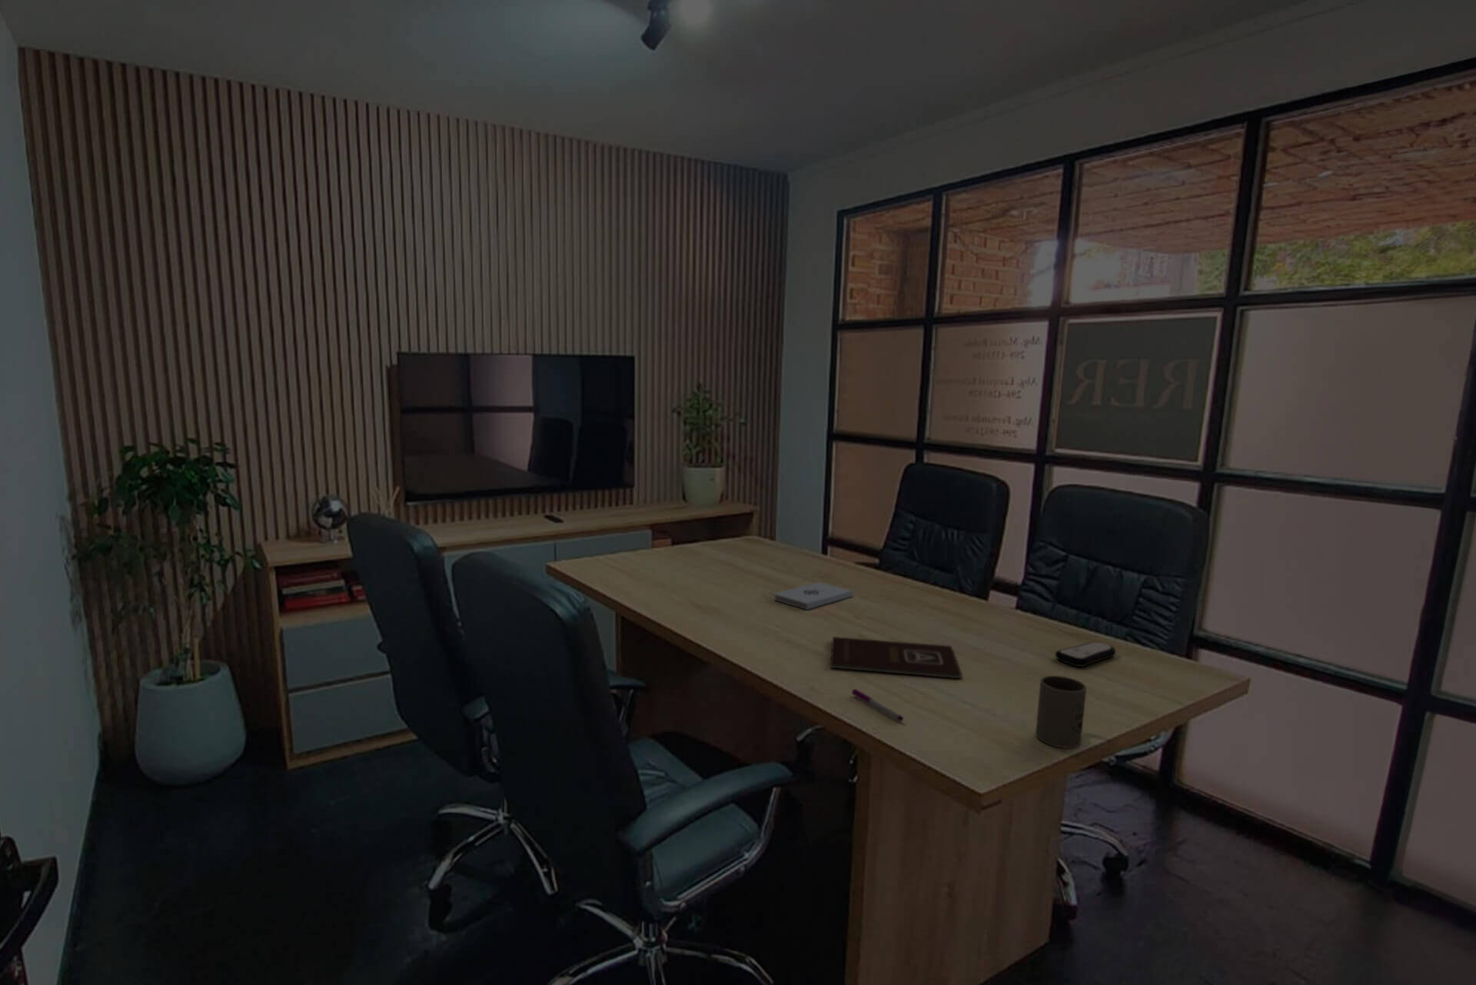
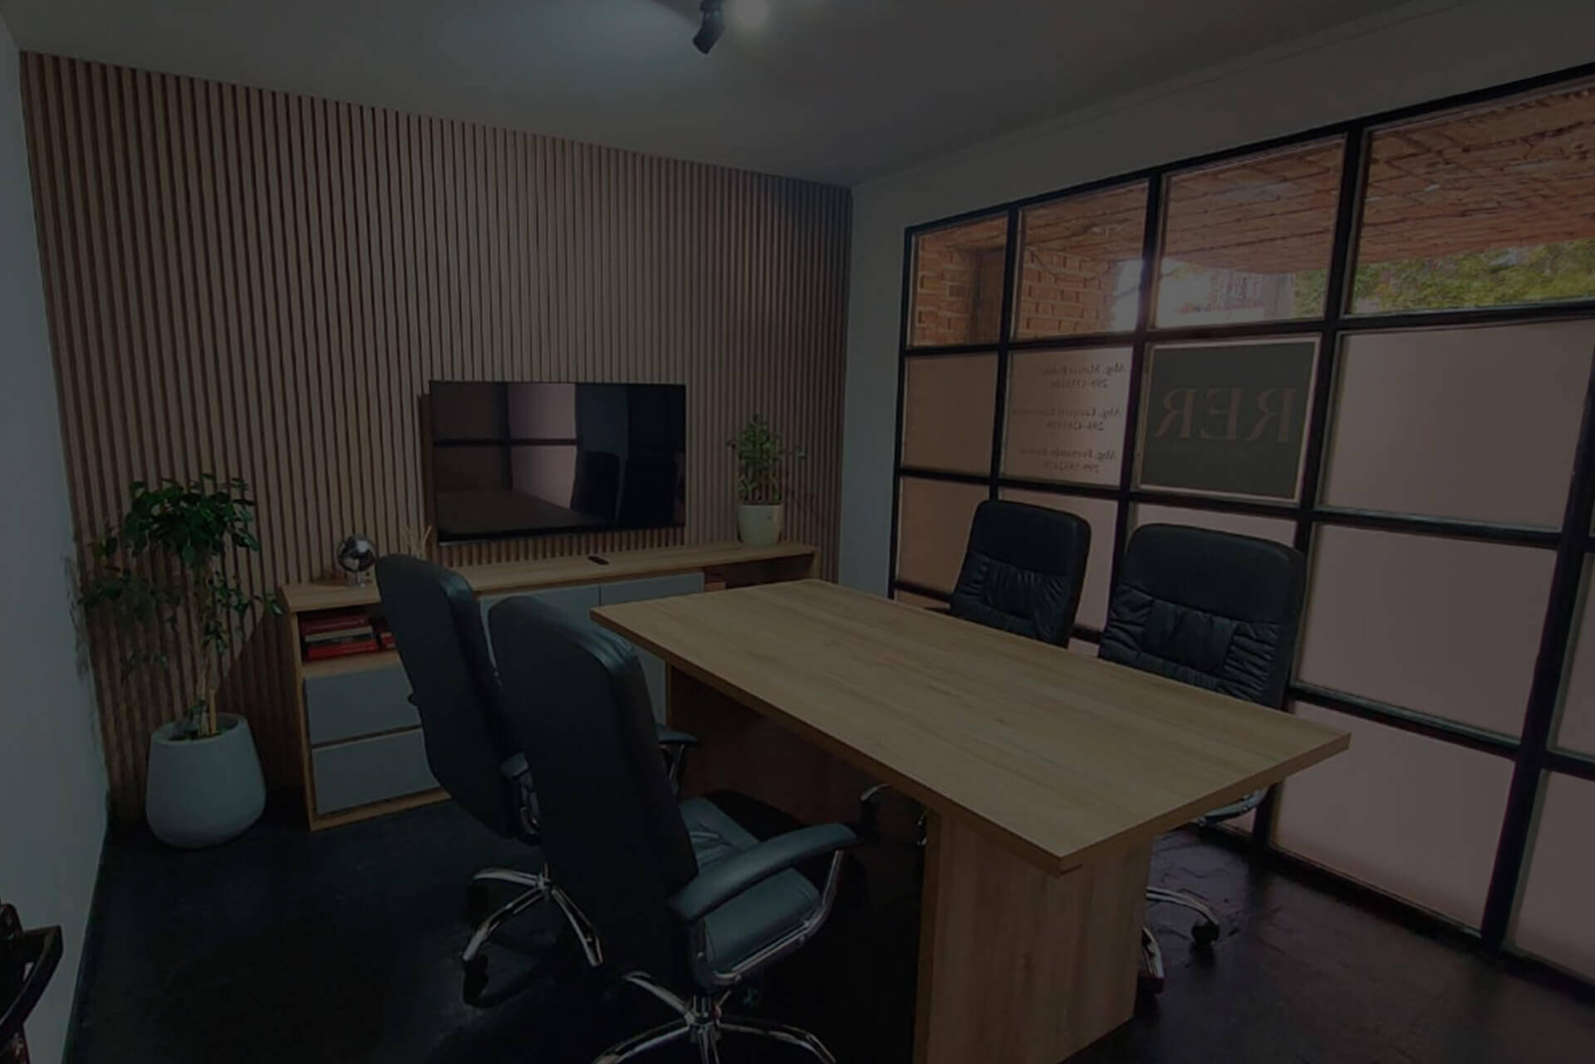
- pen (876, 705)
- mug (1065, 707)
- notepad (812, 595)
- book (892, 656)
- remote control (1087, 653)
